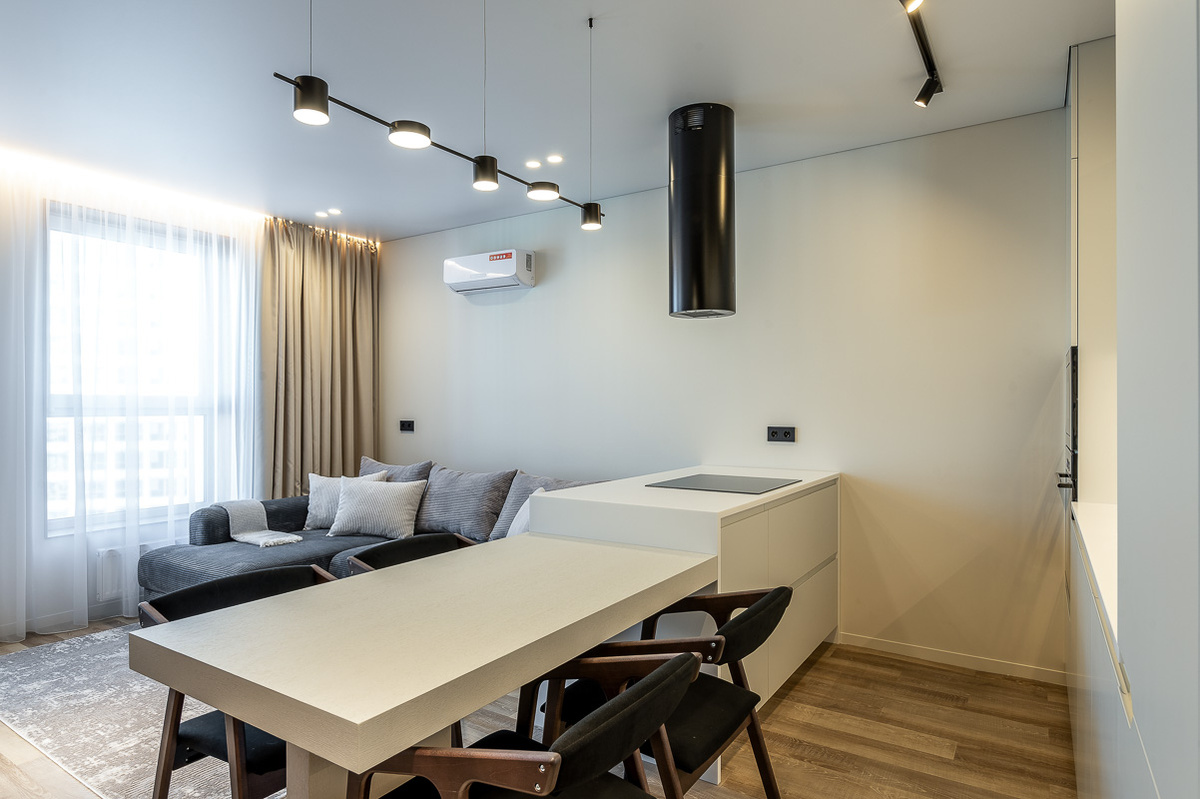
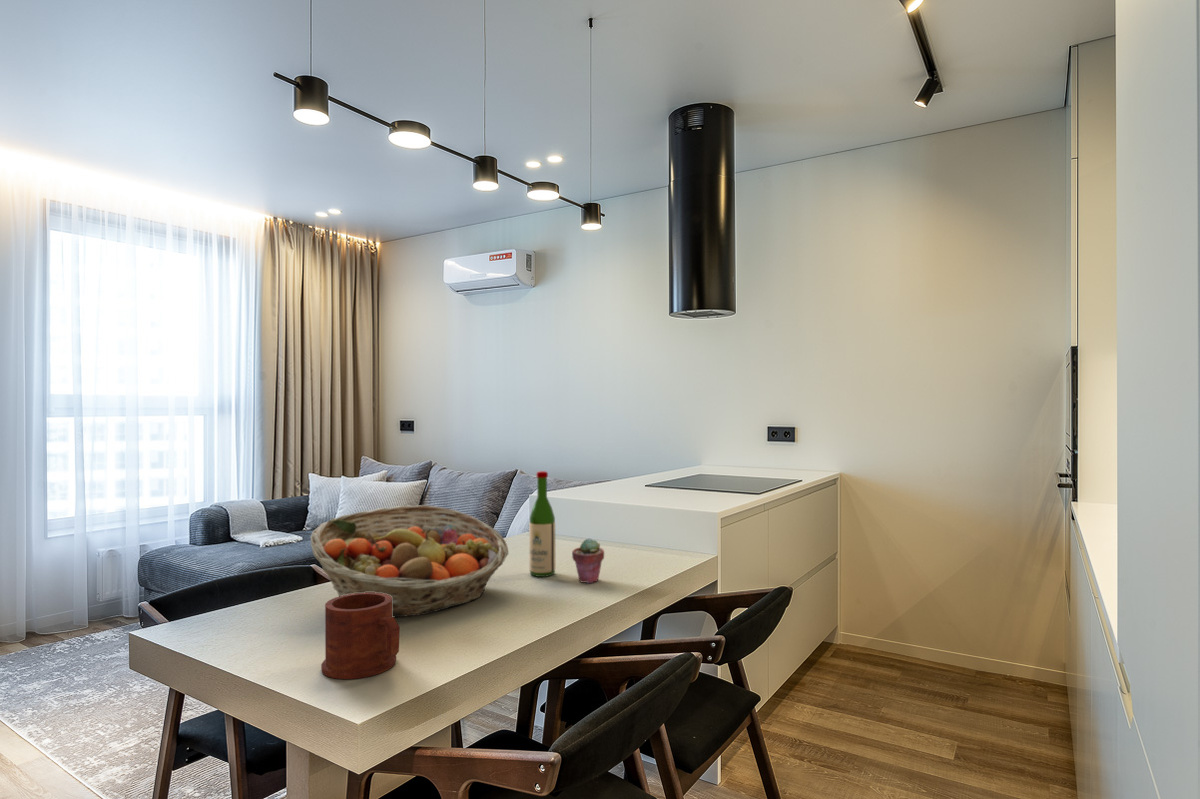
+ wine bottle (542, 522)
+ potted succulent (588, 559)
+ fruit basket (413, 556)
+ mug (363, 634)
